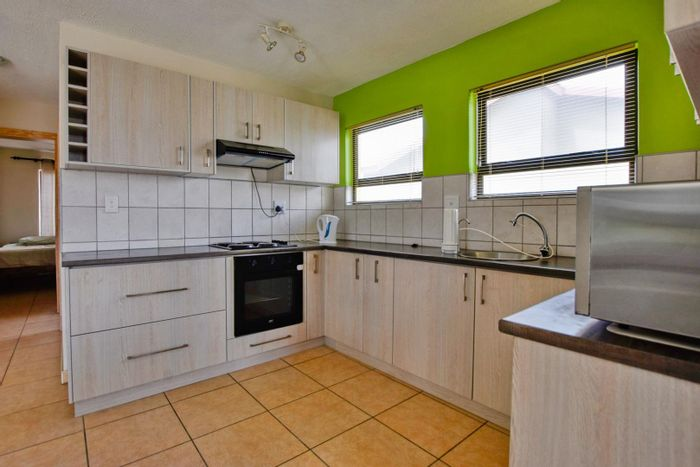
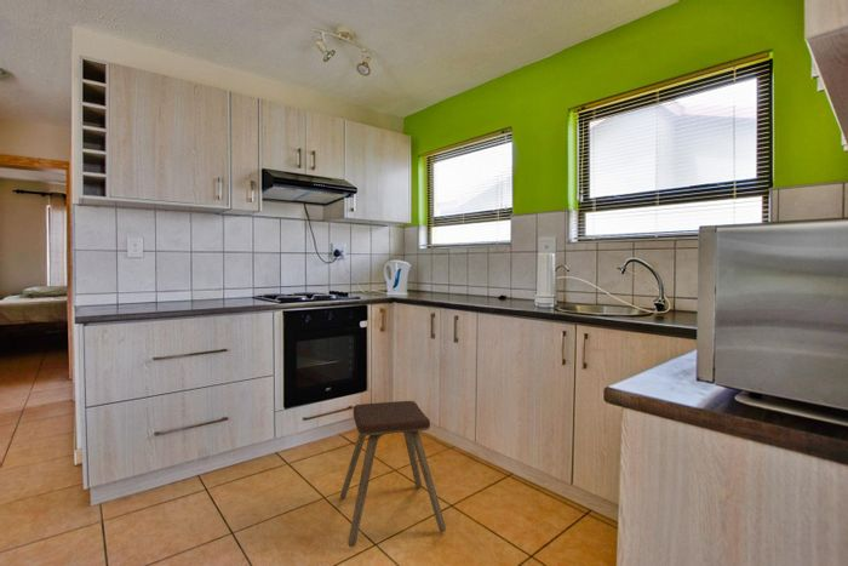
+ music stool (373, 457)
